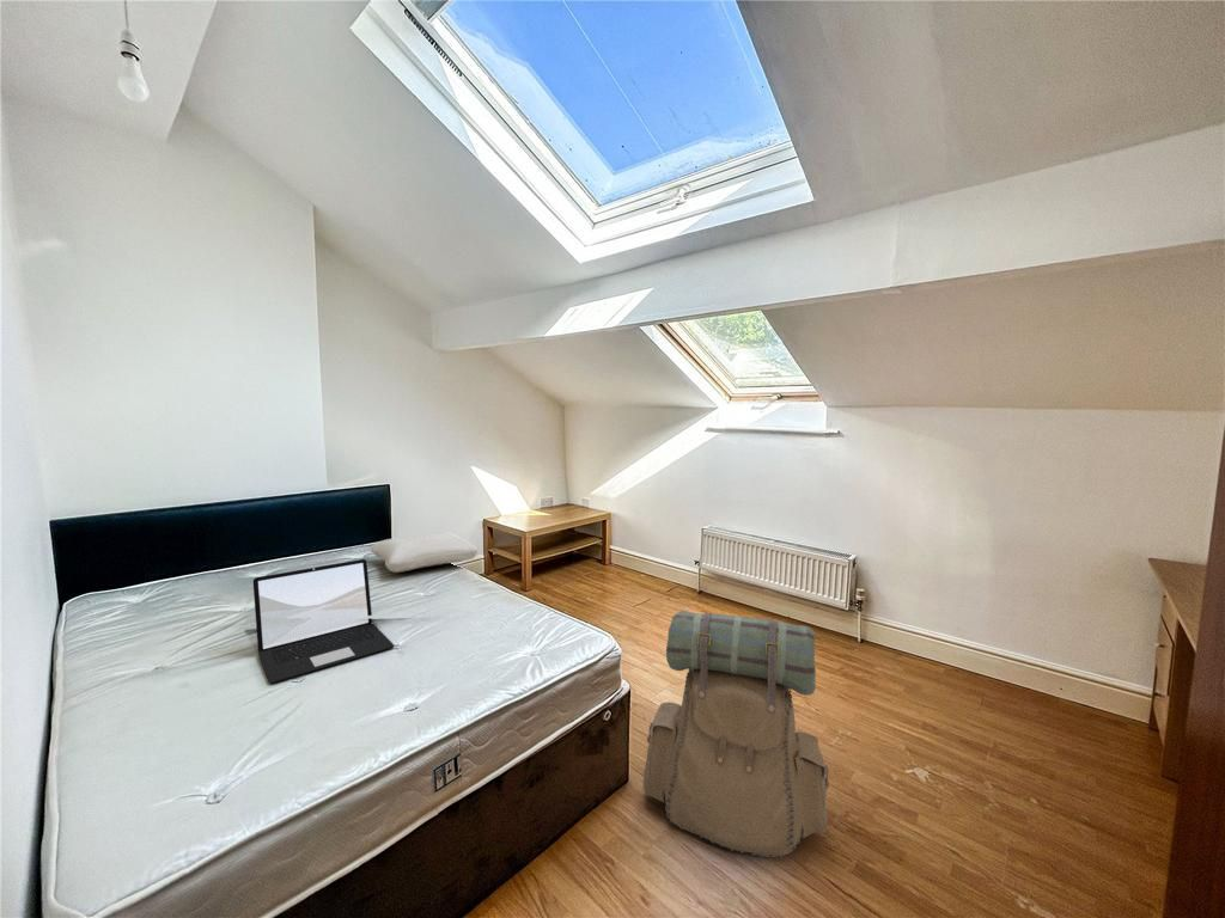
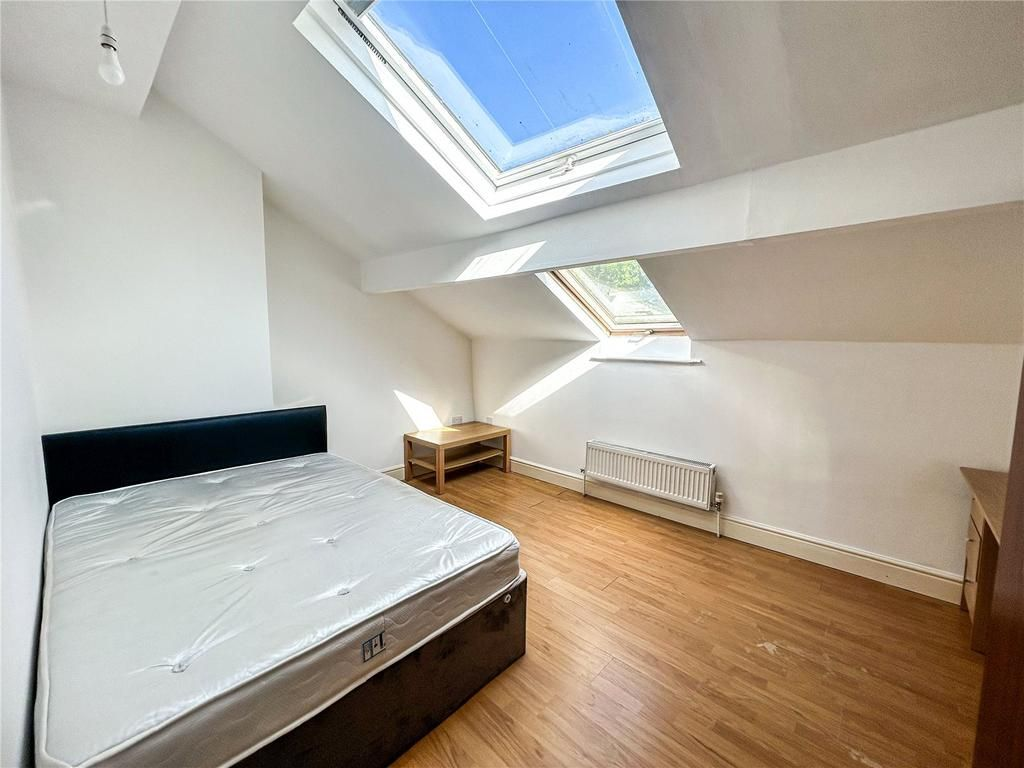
- pillow (423, 550)
- laptop (324, 613)
- backpack (741, 710)
